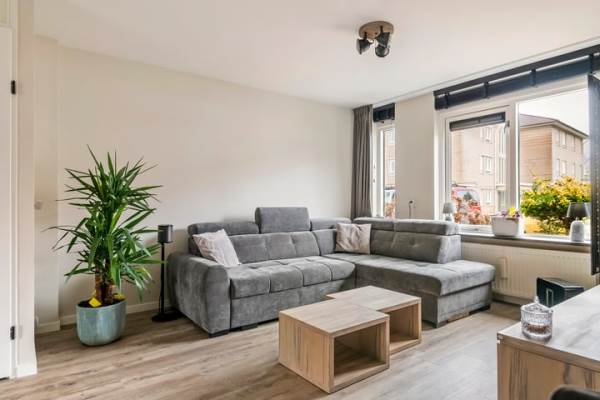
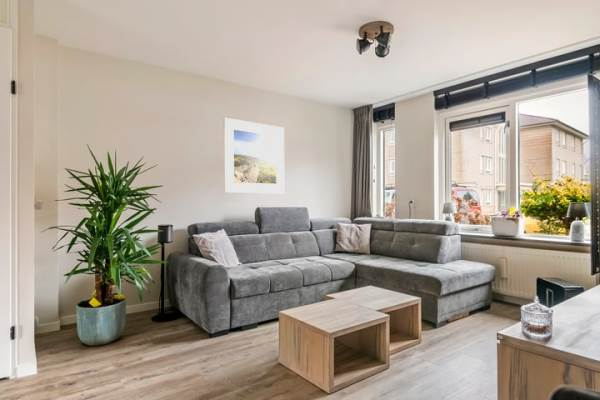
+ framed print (255, 158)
